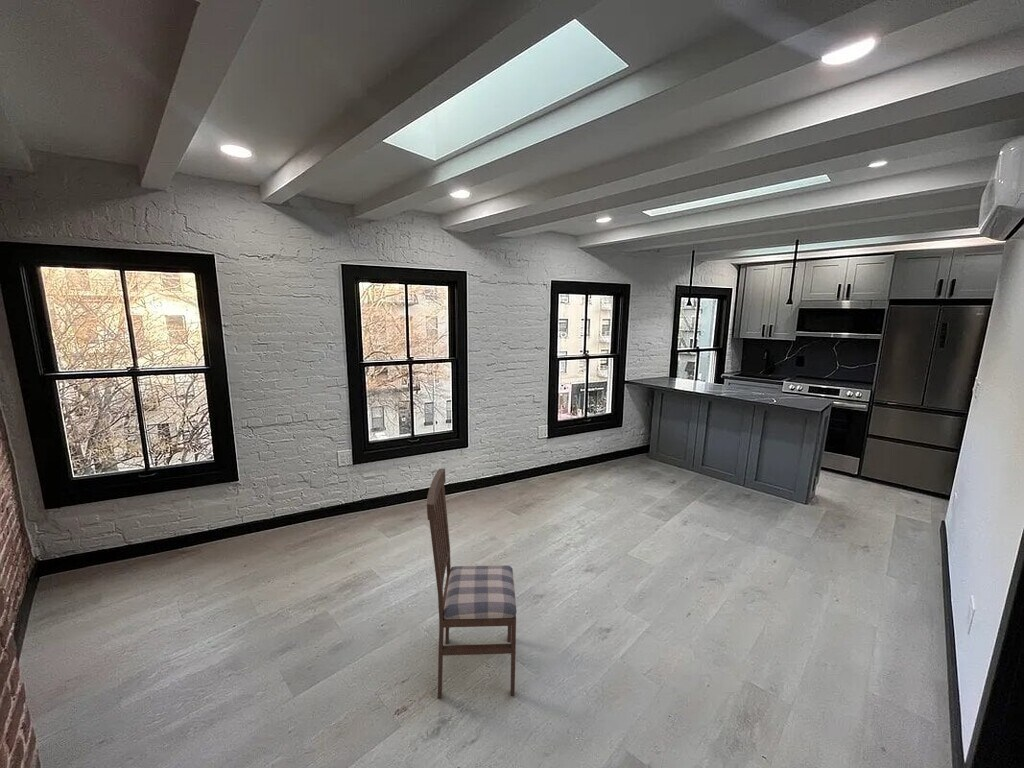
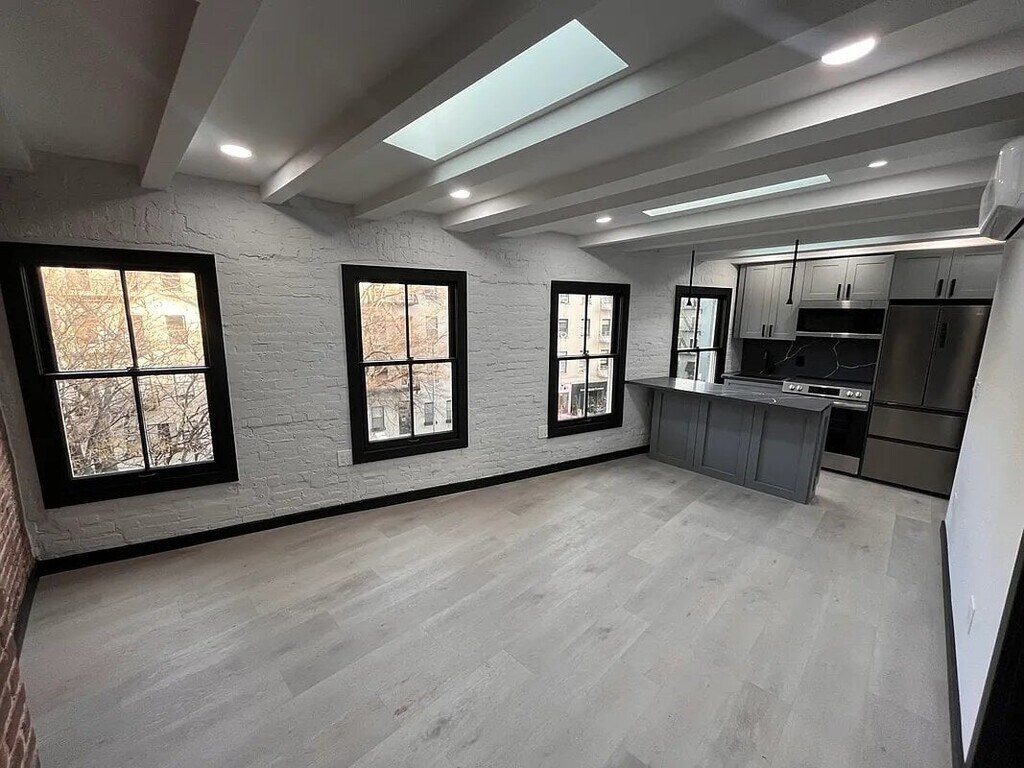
- dining chair (473, 578)
